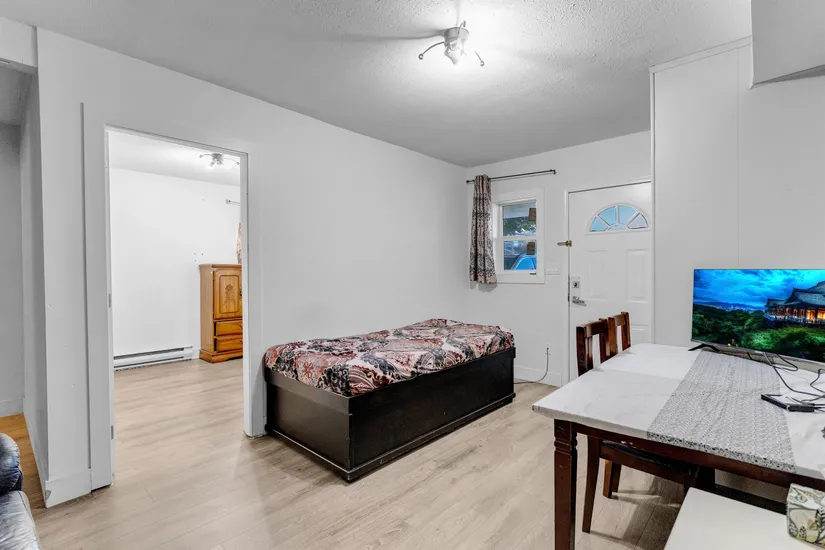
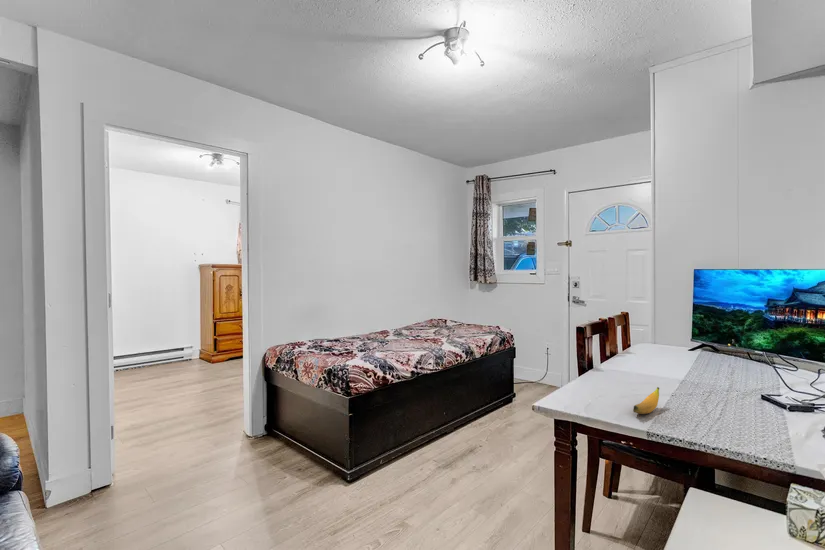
+ banana (647, 401)
